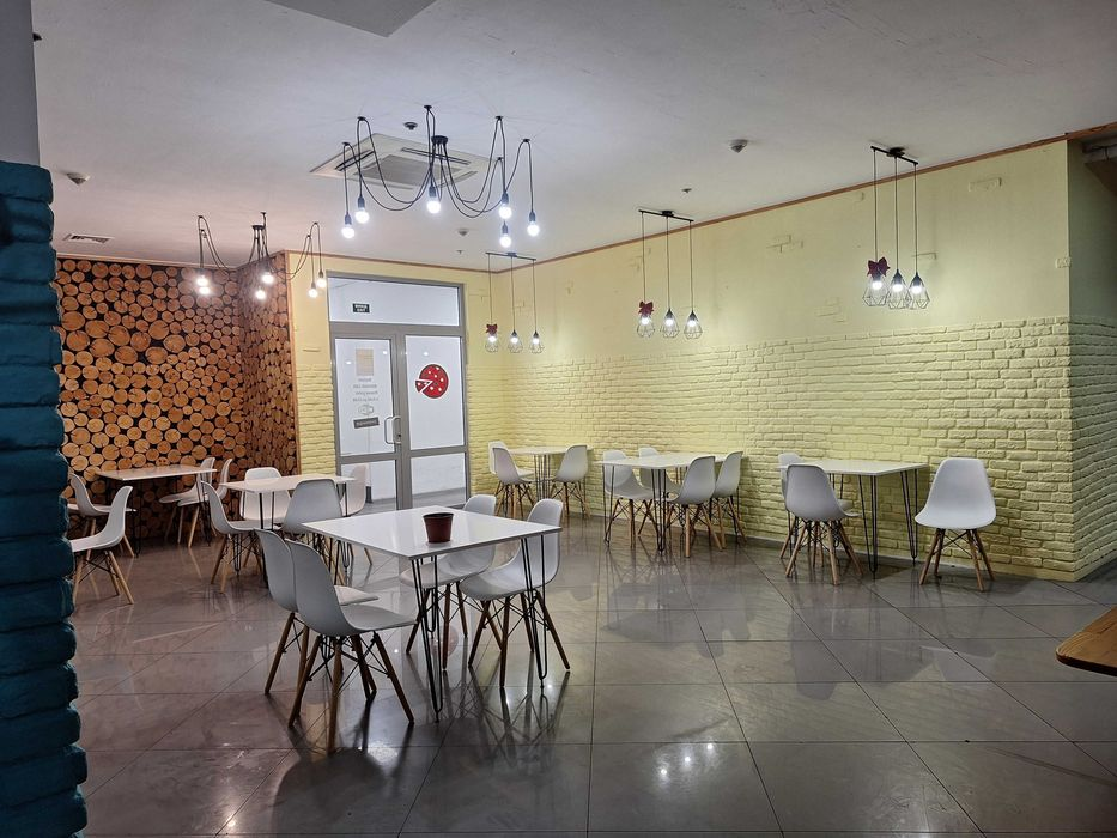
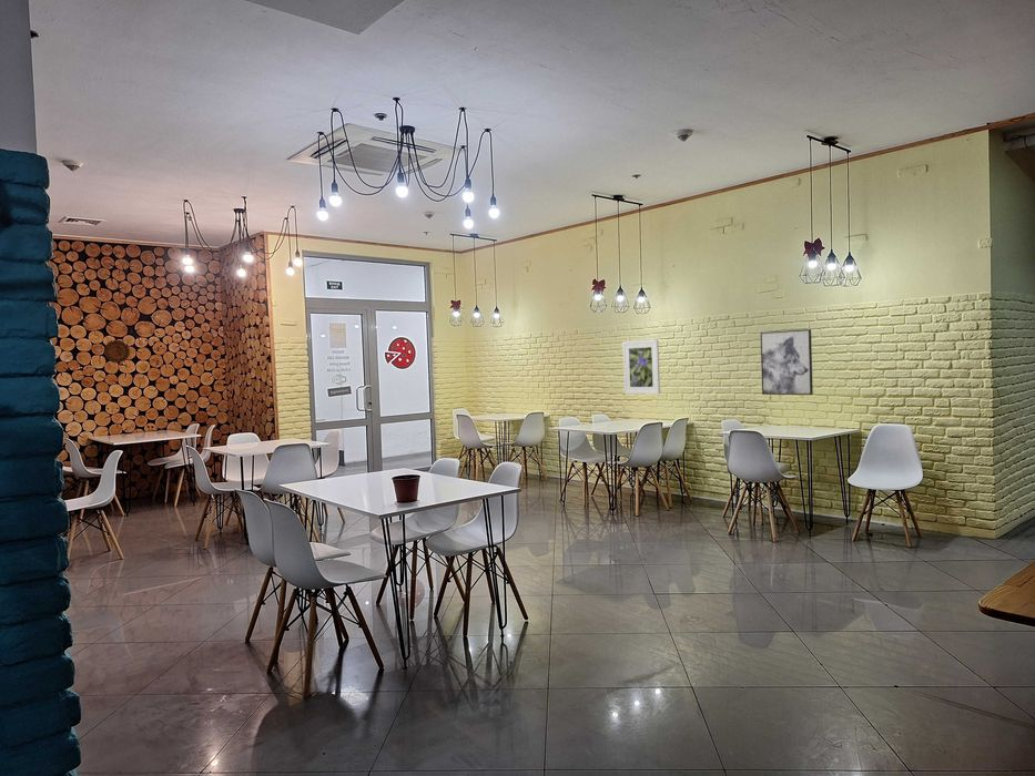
+ decorative plate (116, 351)
+ wall art (785, 363)
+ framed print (640, 367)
